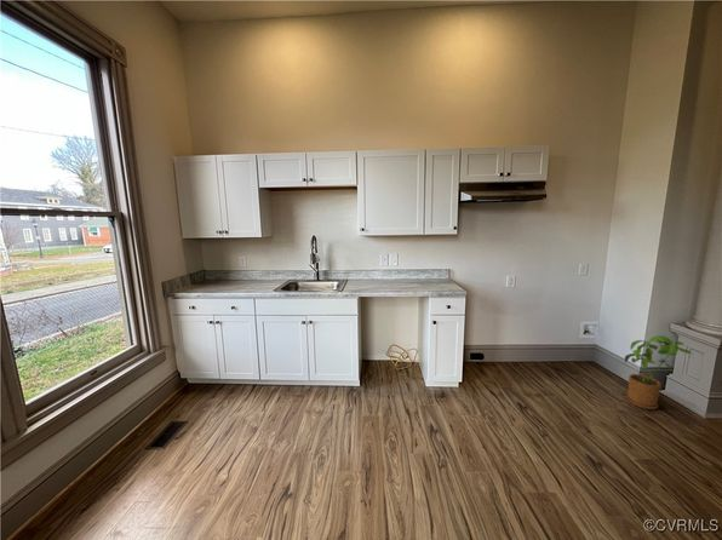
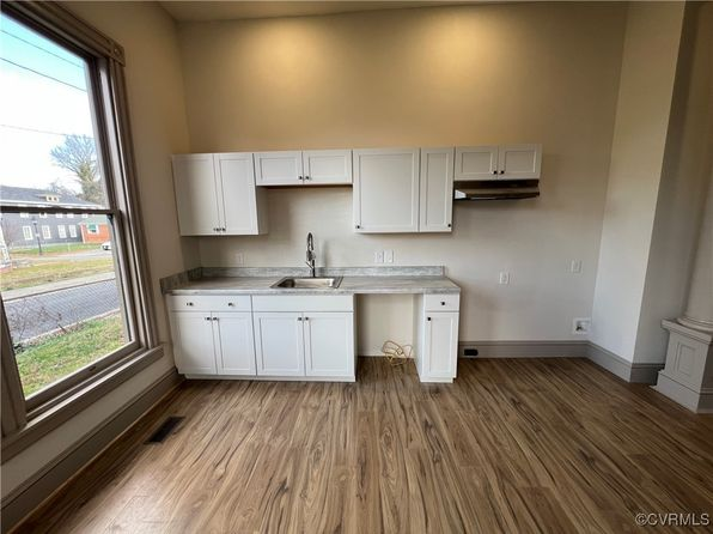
- house plant (646, 369)
